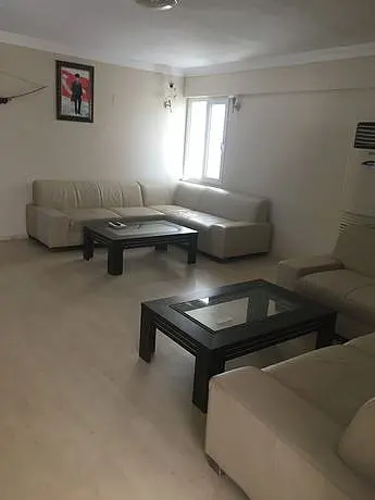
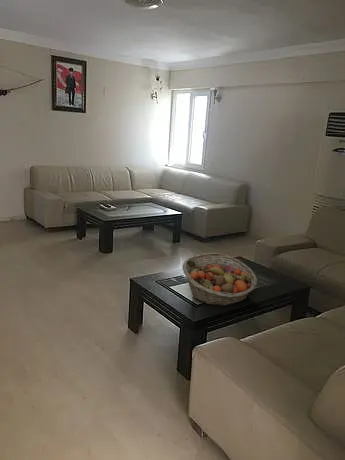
+ fruit basket (219, 278)
